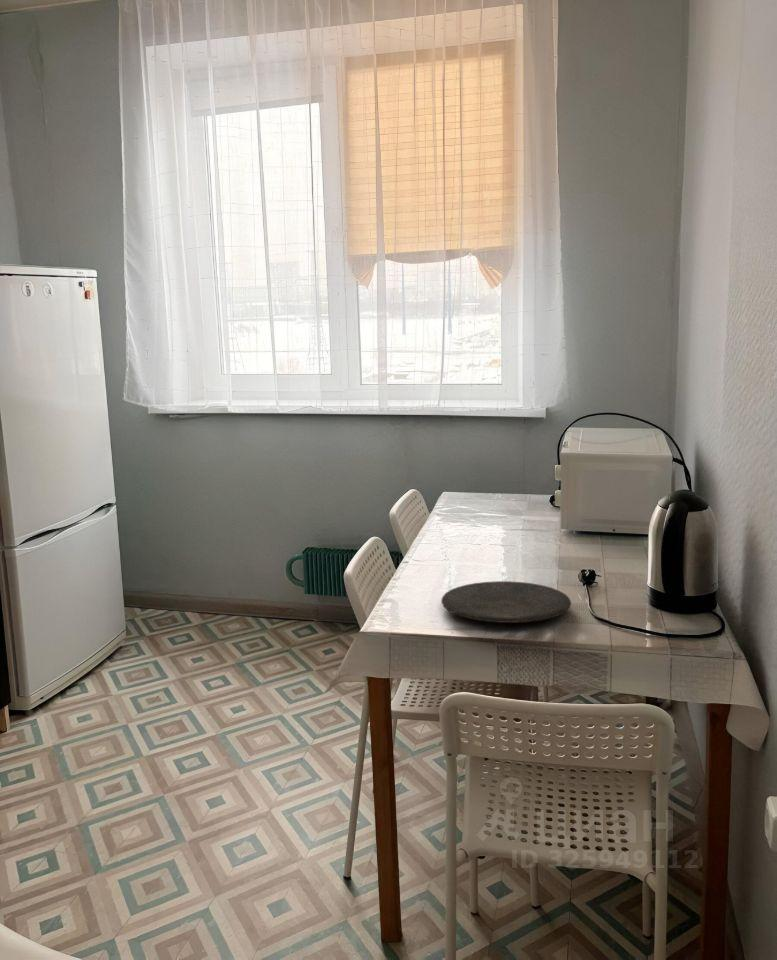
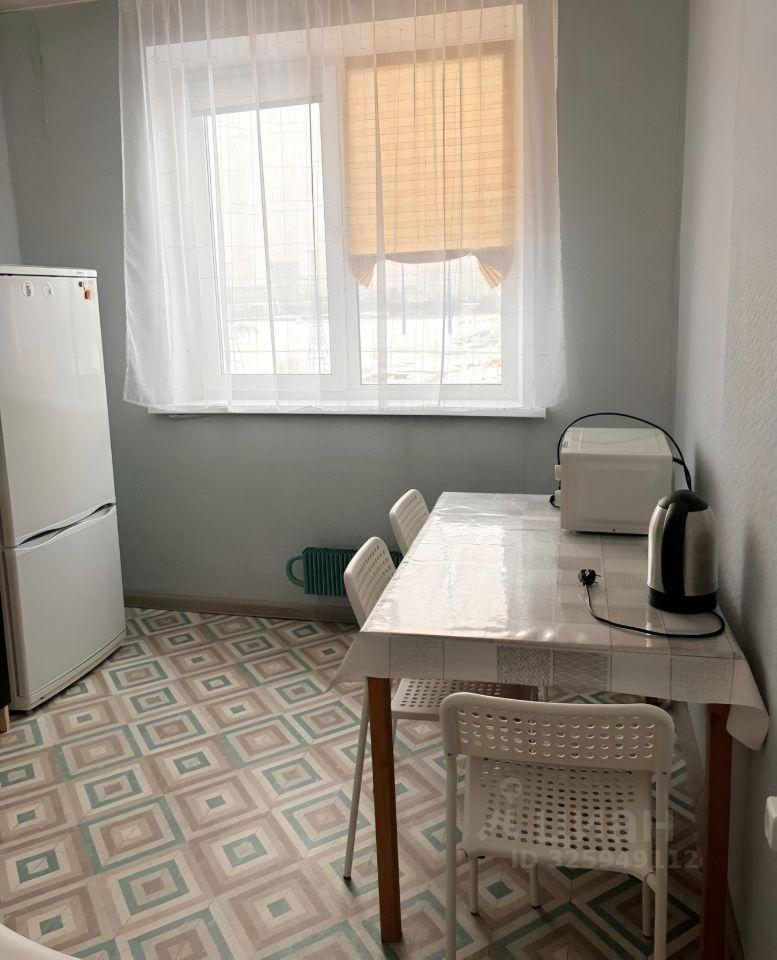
- plate (505, 605)
